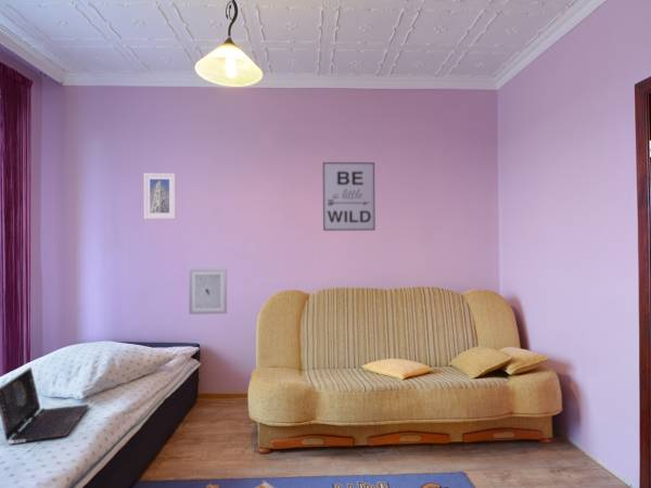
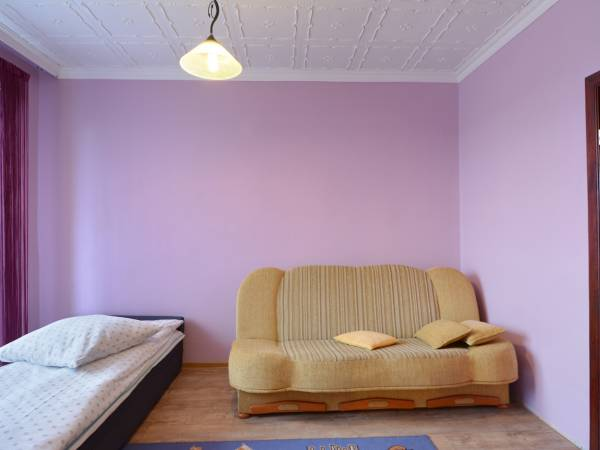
- laptop computer (39, 403)
- wall art (348, 196)
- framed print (159, 195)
- wall art (207, 291)
